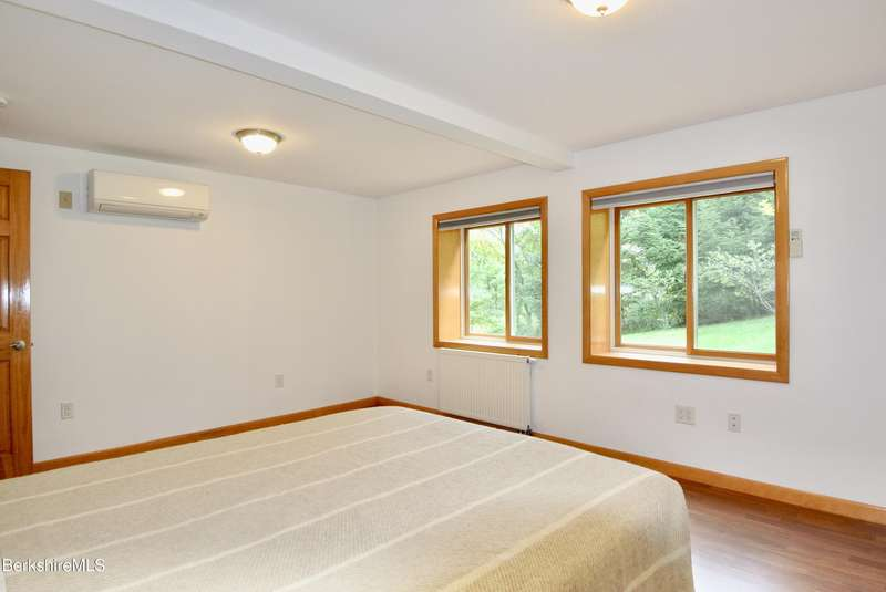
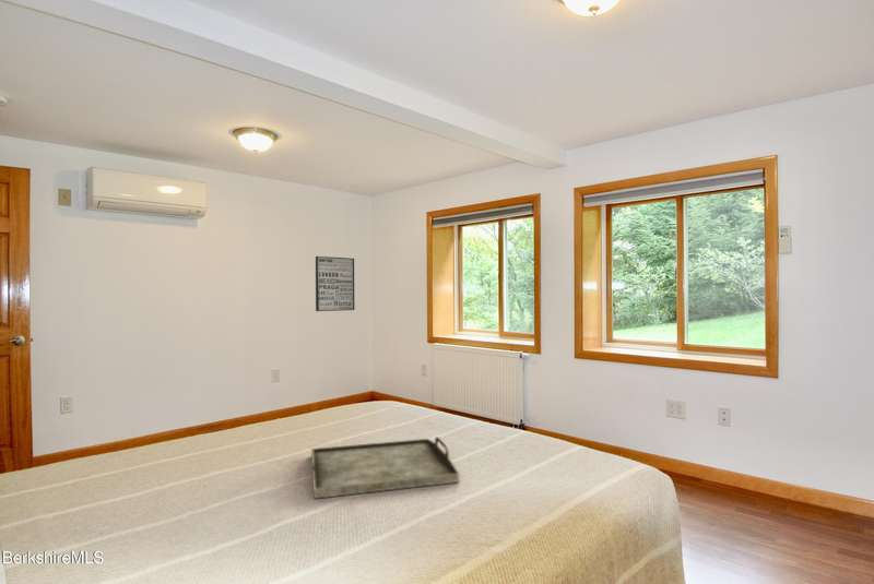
+ wall art (335, 284)
+ serving tray (379, 456)
